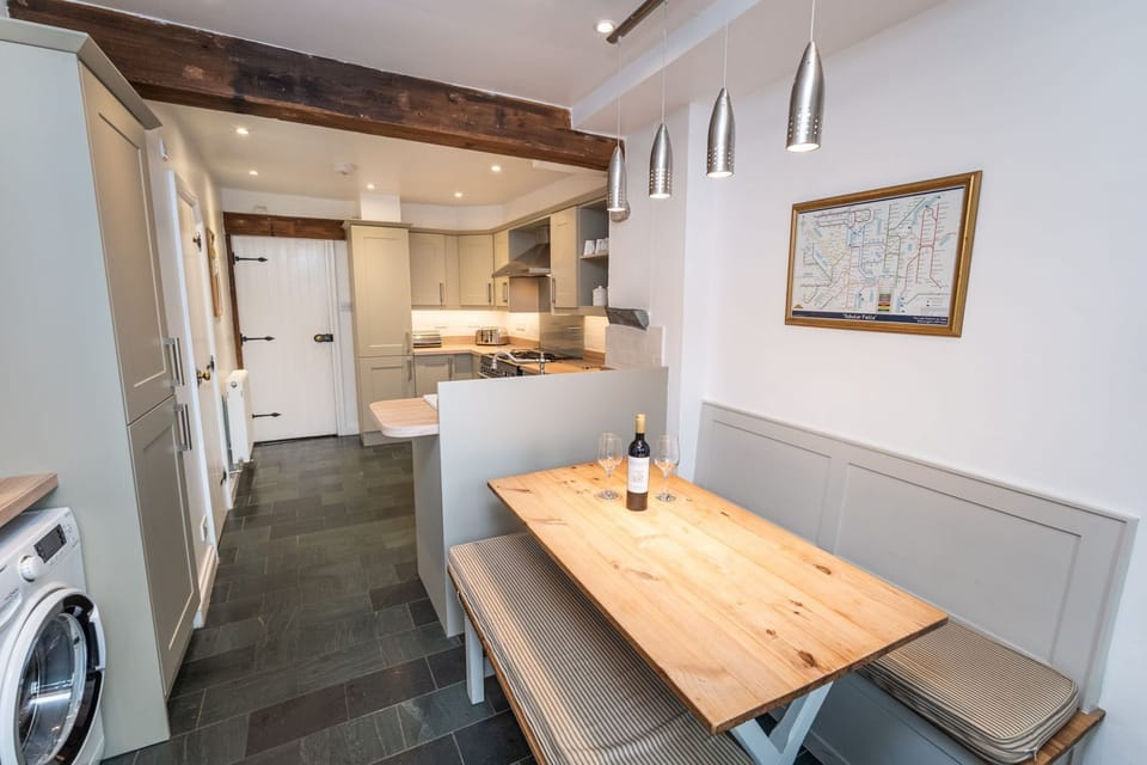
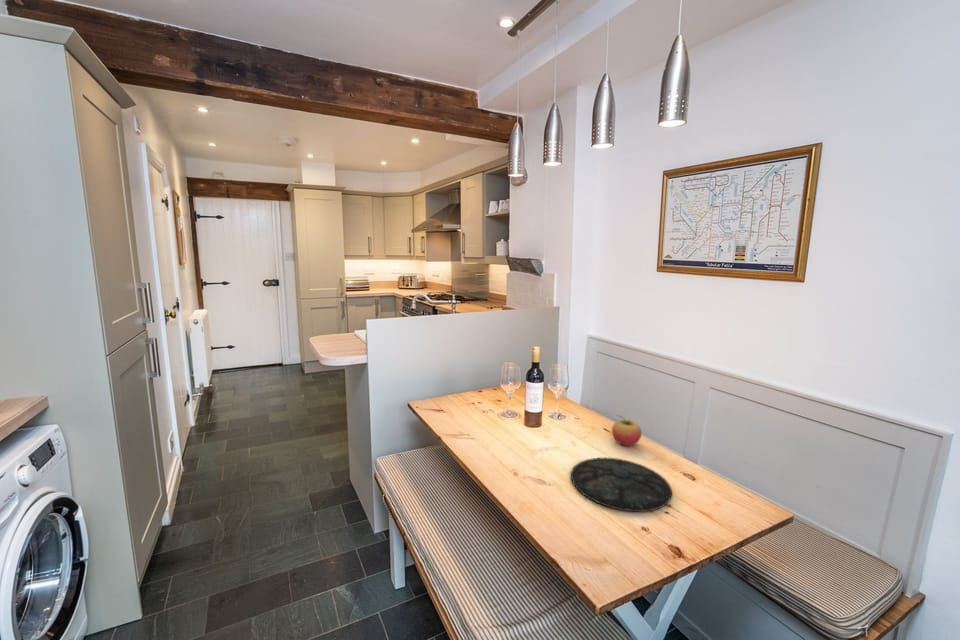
+ fruit (626, 429)
+ plate (620, 476)
